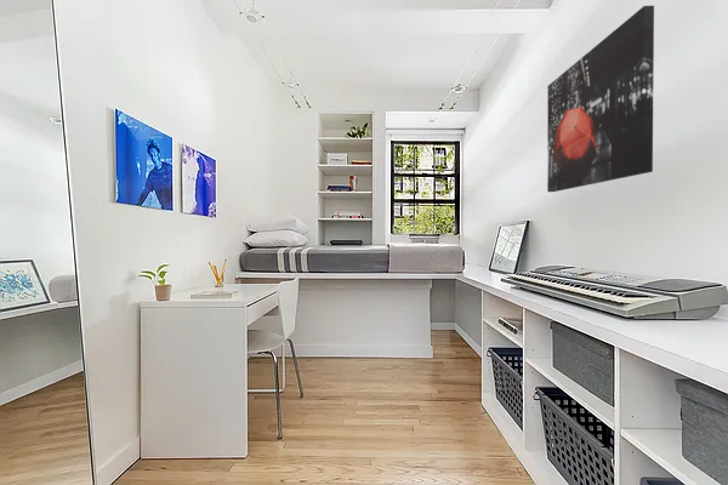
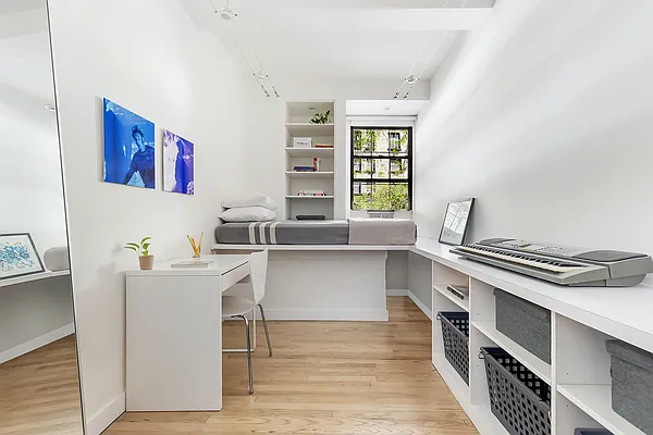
- wall art (588, 119)
